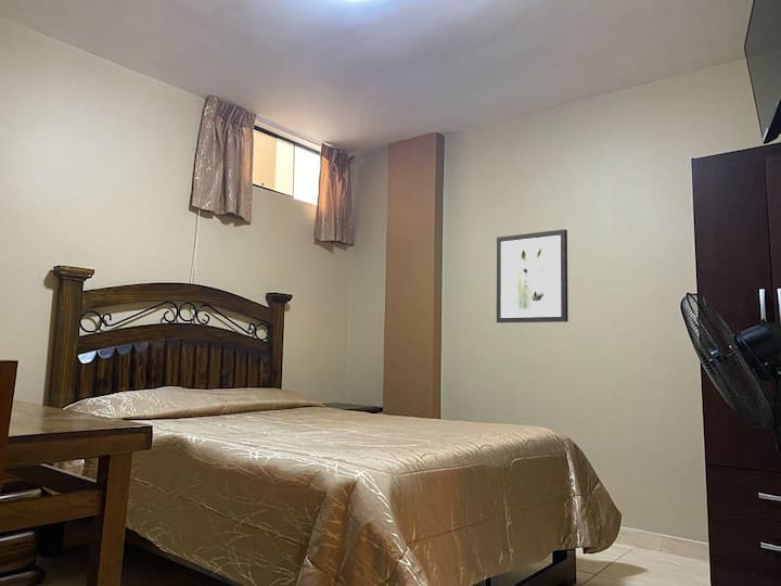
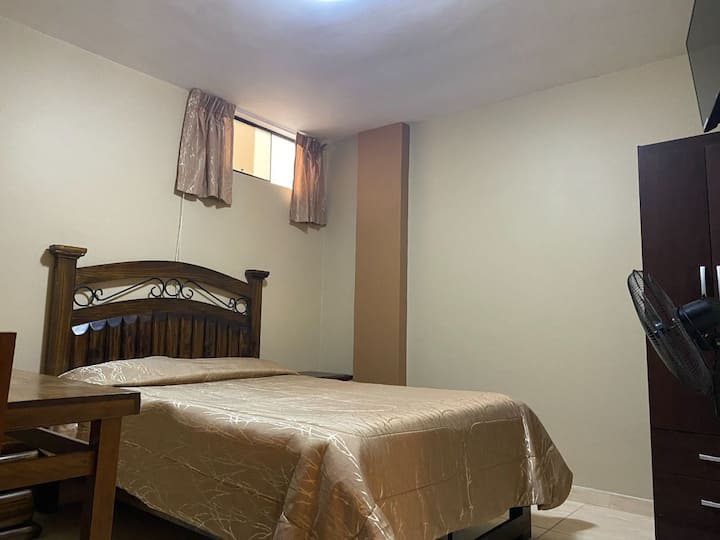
- wall art (530, 277)
